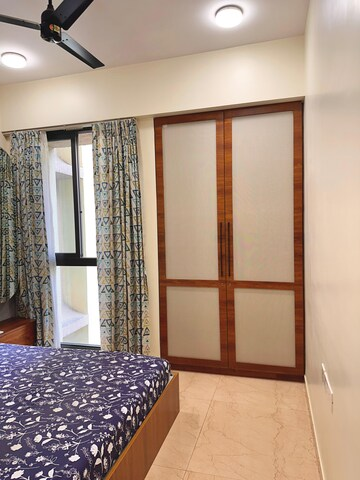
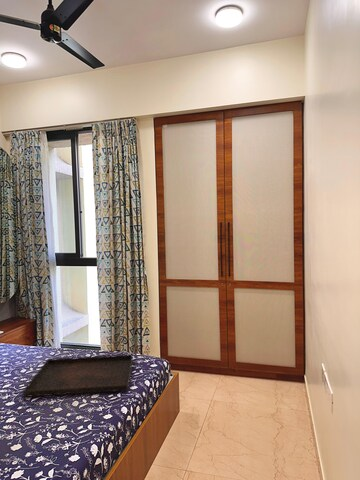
+ serving tray (84, 373)
